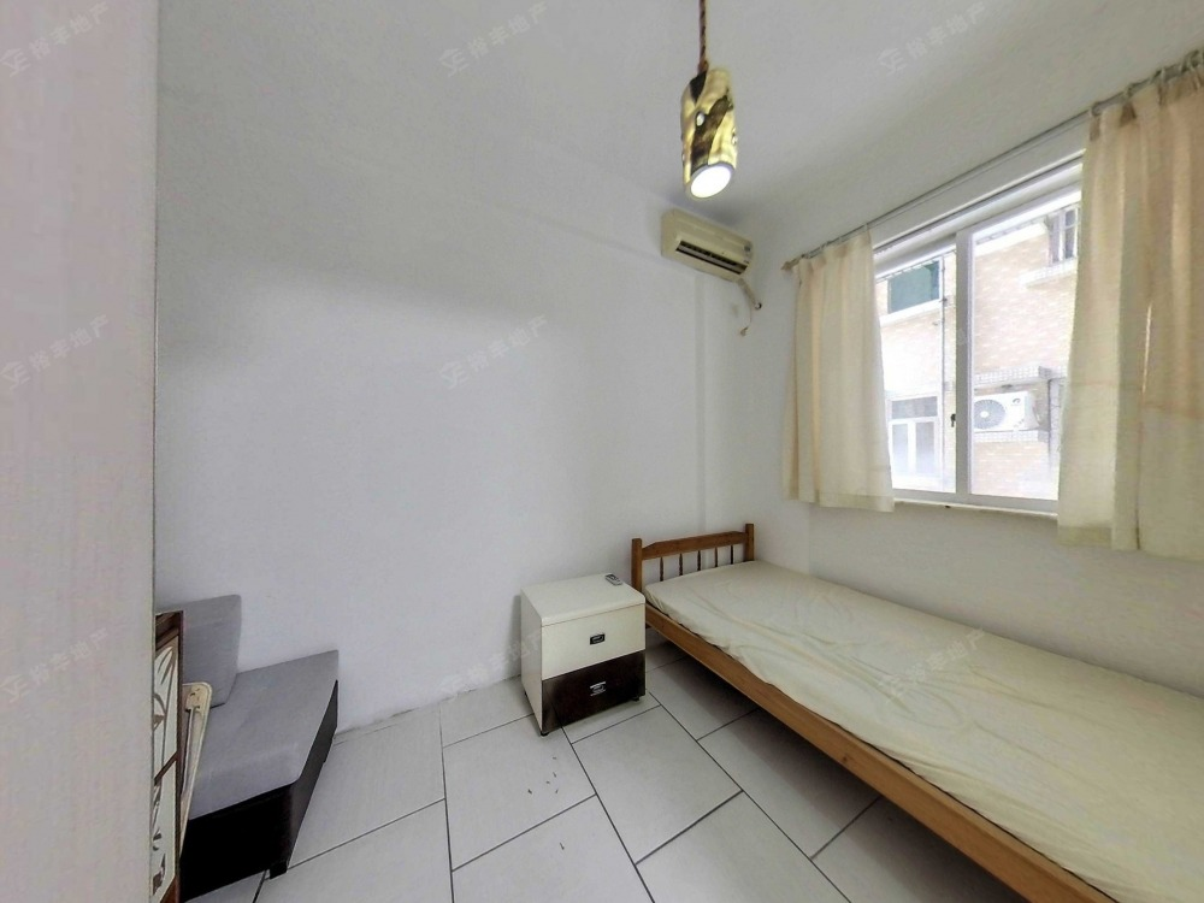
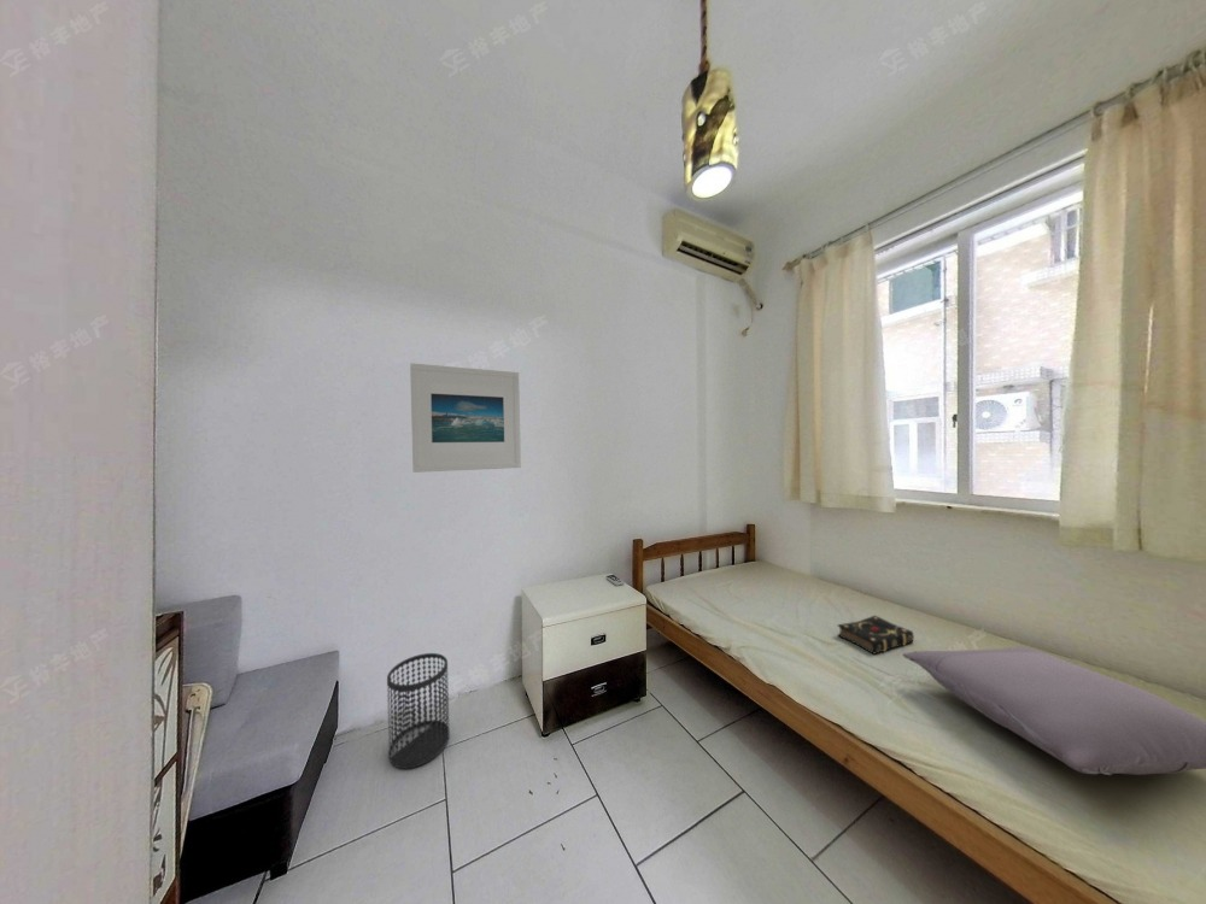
+ pillow (1048, 697)
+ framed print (469, 418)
+ wastebasket (418, 706)
+ book (877, 633)
